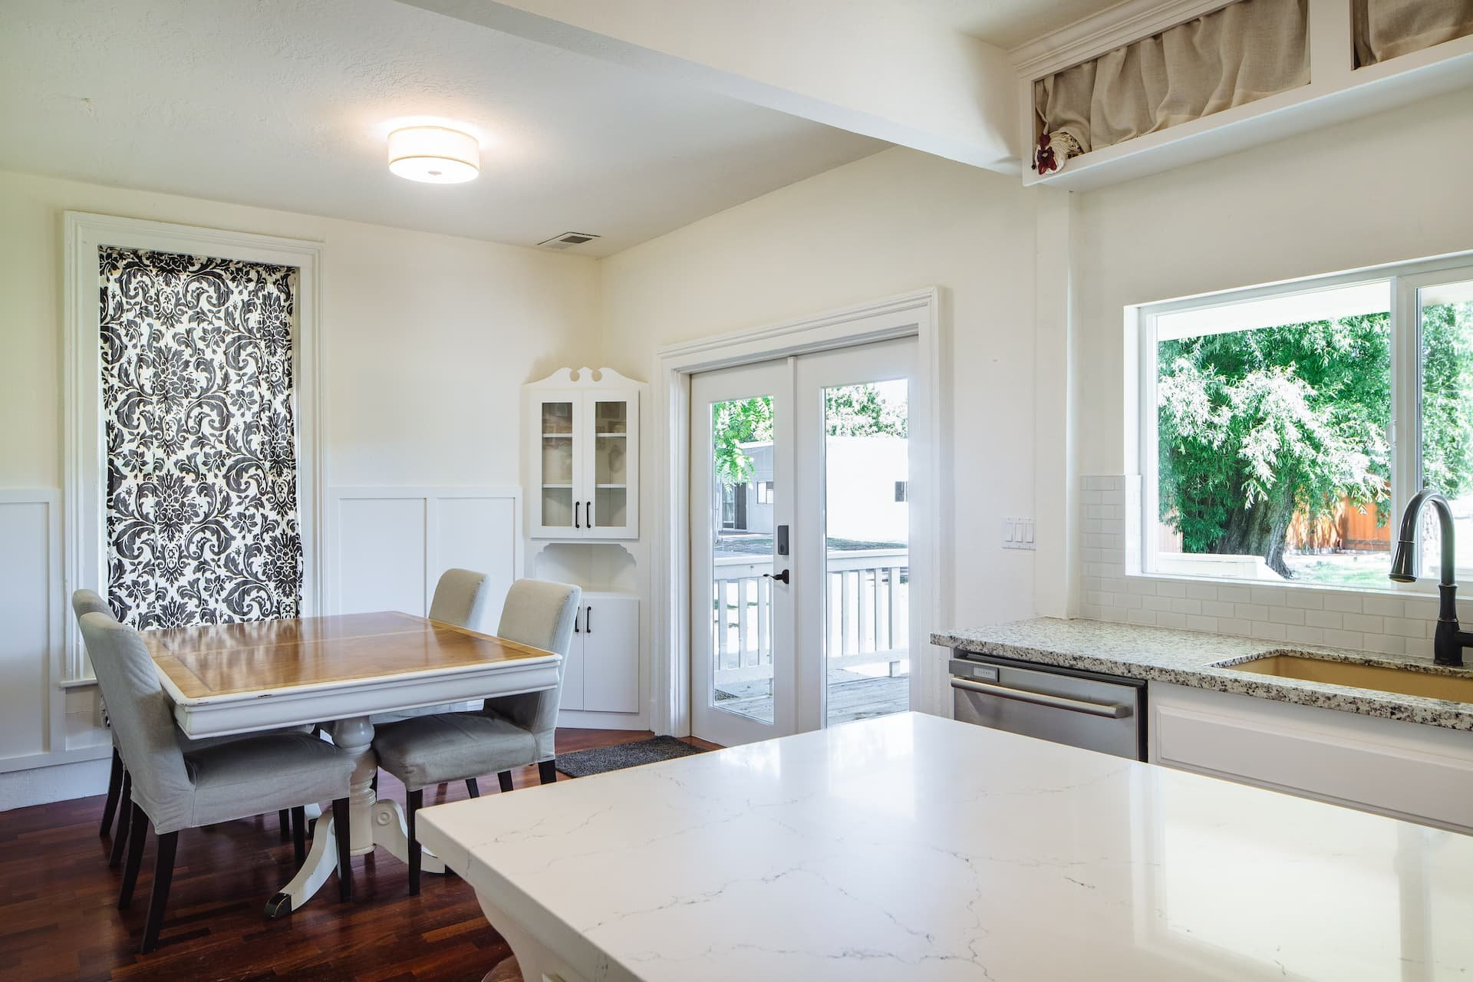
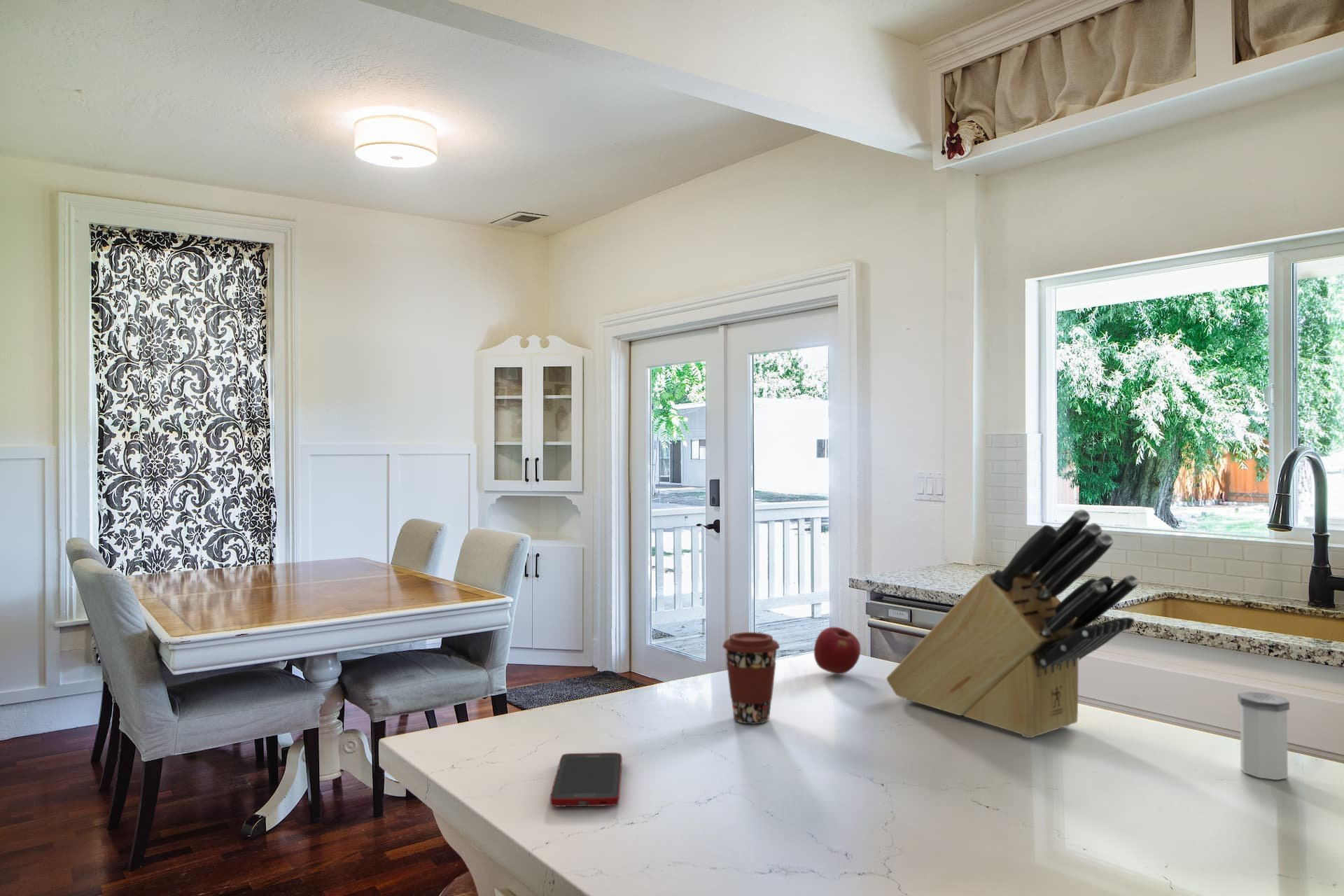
+ apple (837, 650)
+ salt shaker (1264, 735)
+ coffee cup (751, 677)
+ knife block (1002, 612)
+ cell phone (588, 778)
